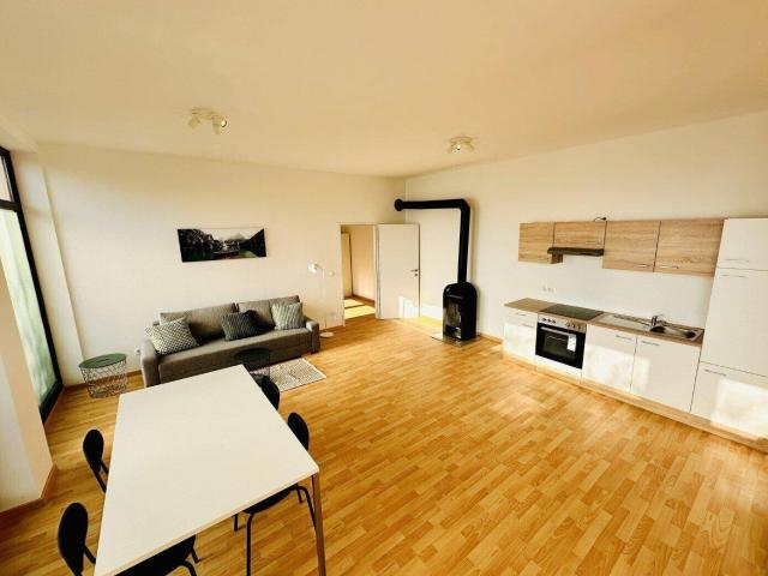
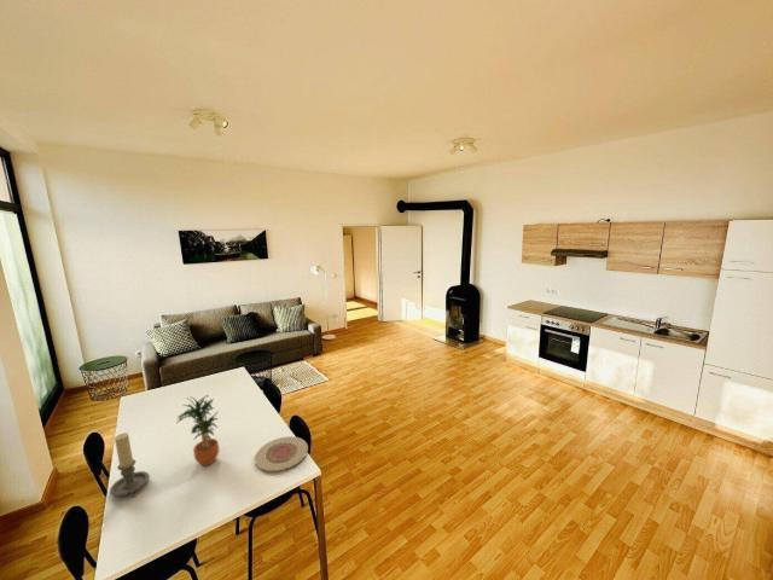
+ plate (281, 452)
+ candle holder (126, 463)
+ potted plant (199, 427)
